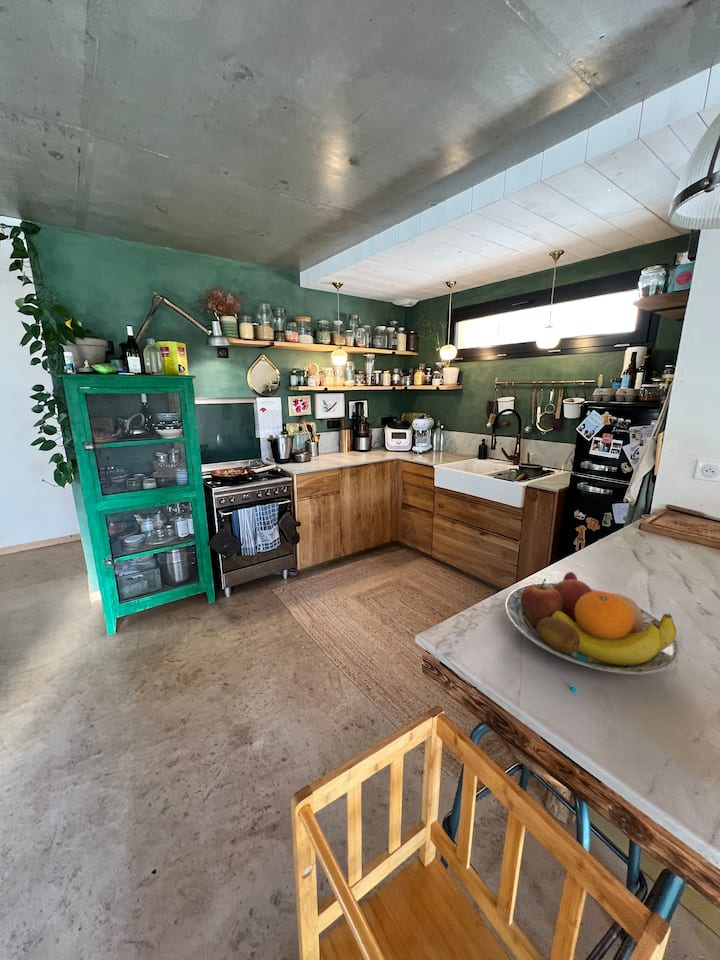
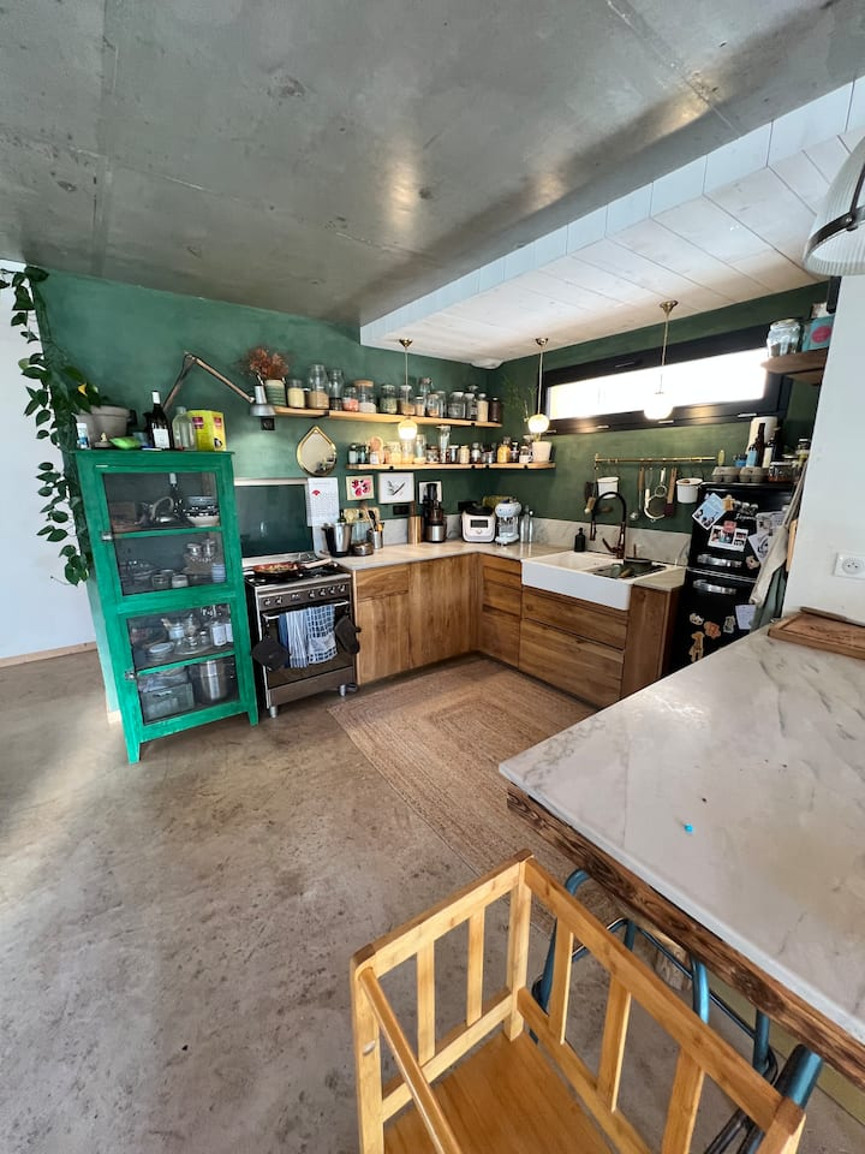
- fruit bowl (584, 613)
